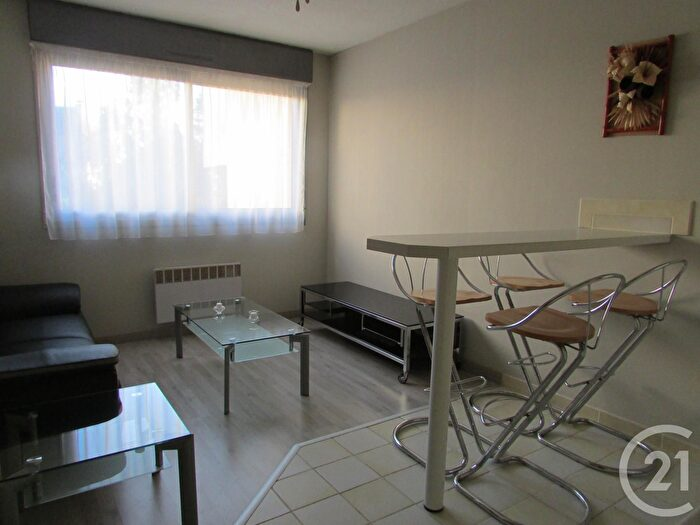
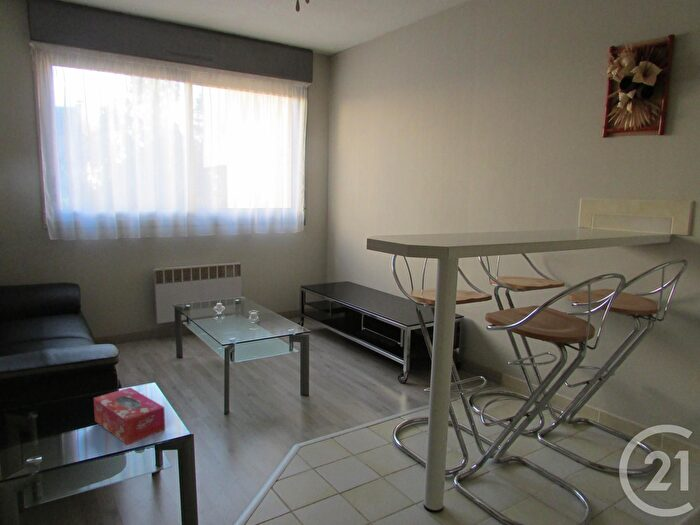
+ tissue box (128, 414)
